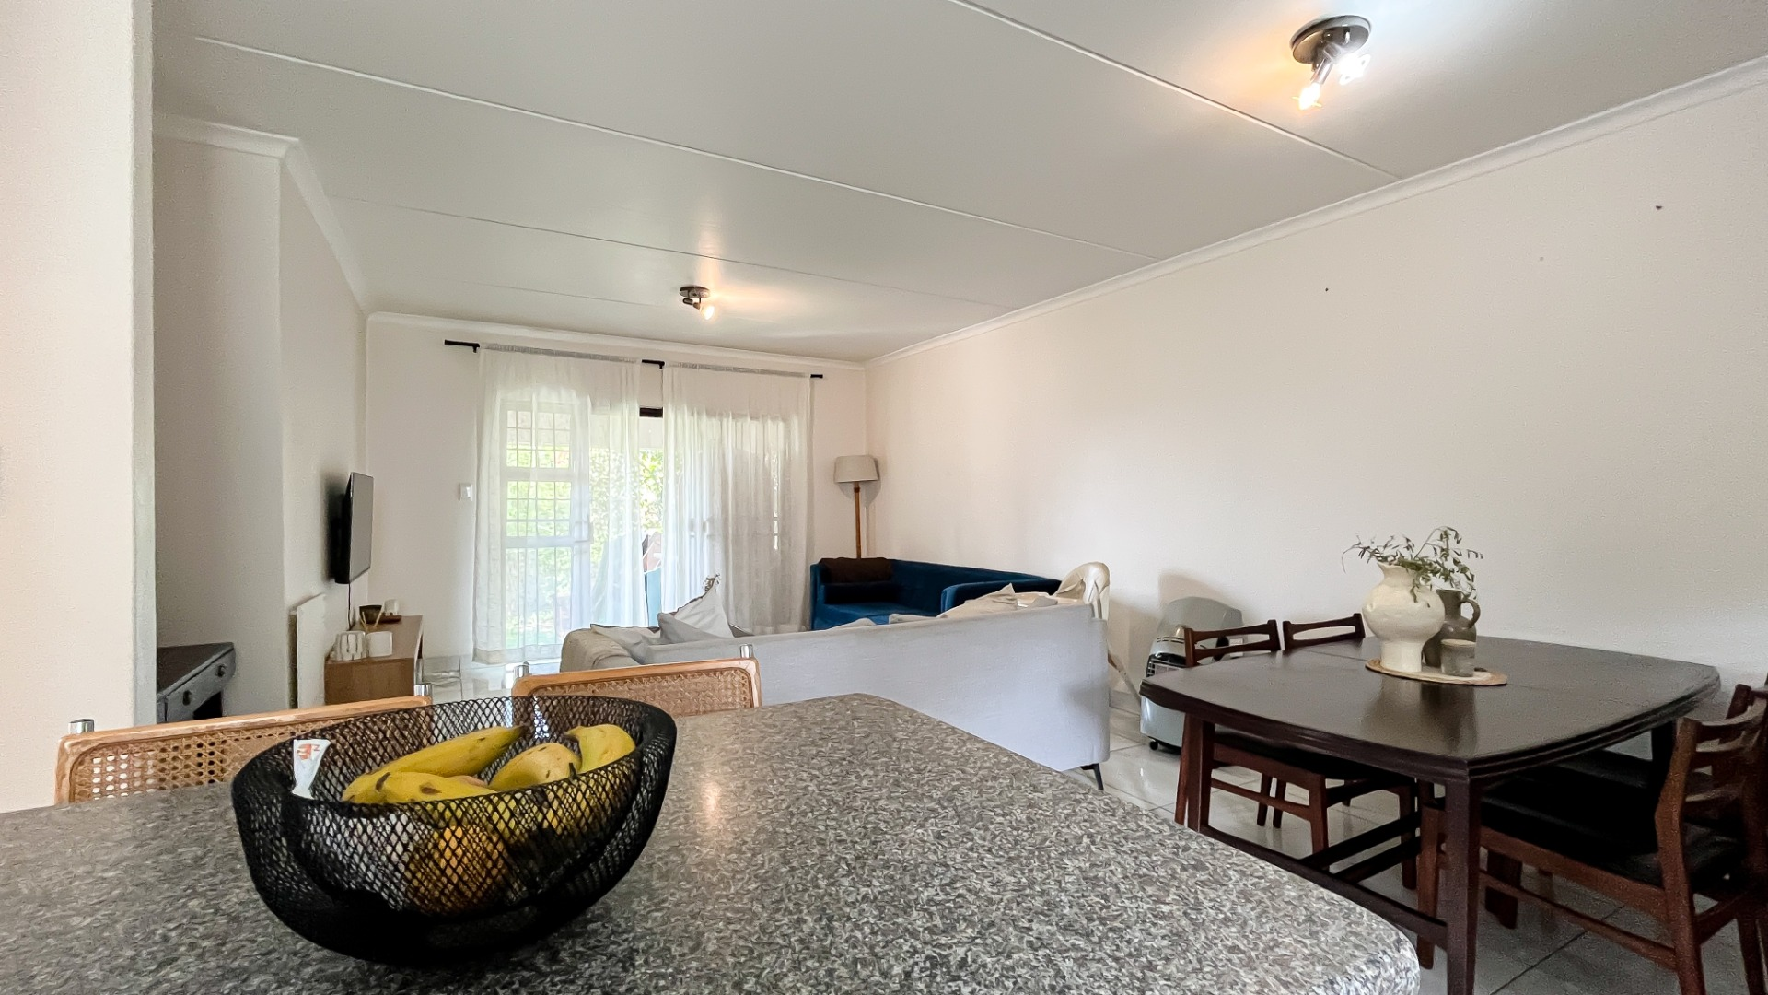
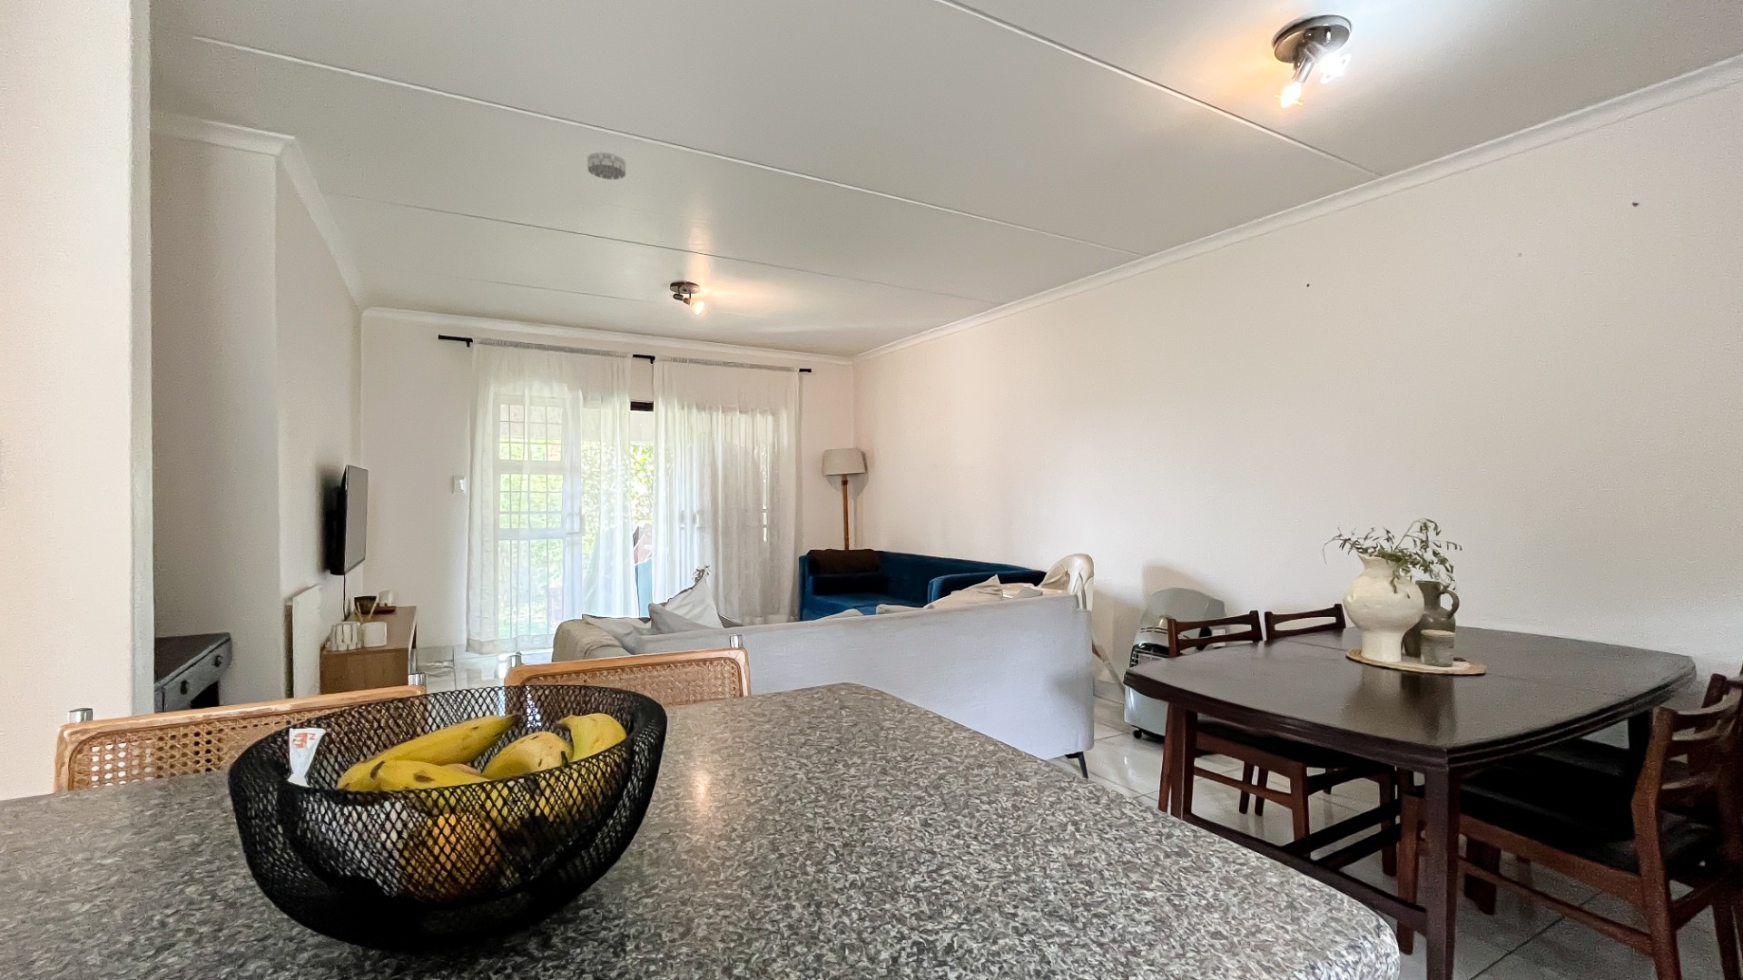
+ smoke detector (607, 165)
